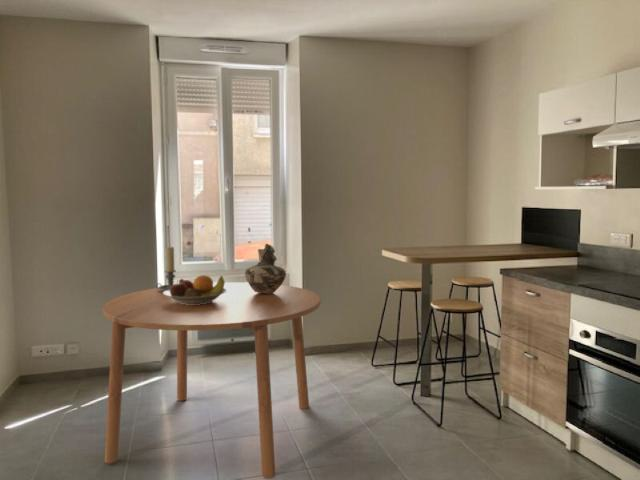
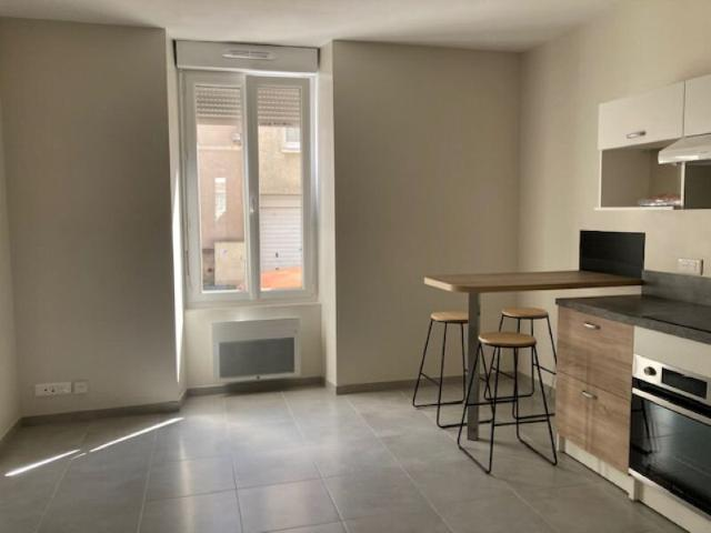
- vase (265, 268)
- candle holder (168, 267)
- fruit bowl (195, 288)
- dining table (186, 366)
